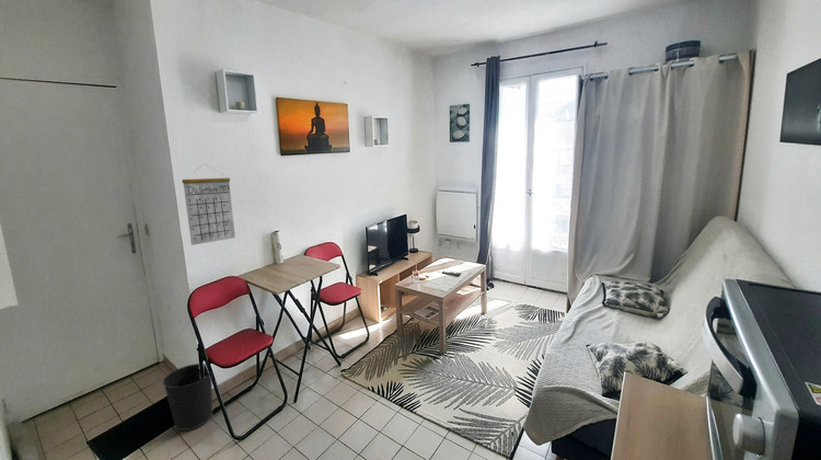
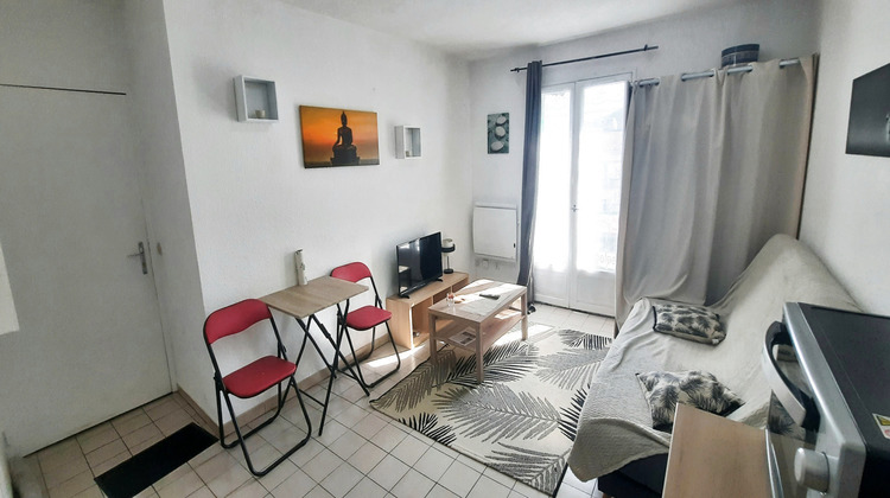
- wastebasket (190, 396)
- calendar (209, 203)
